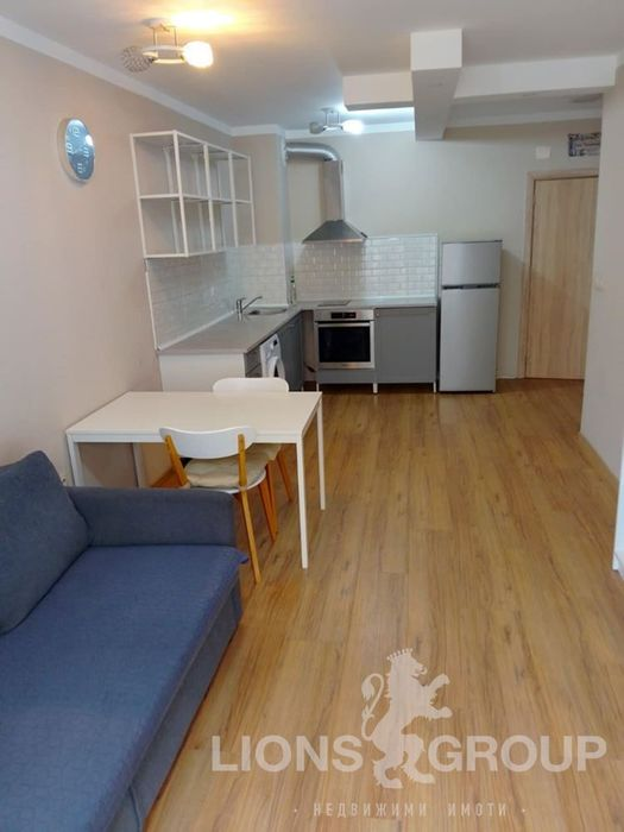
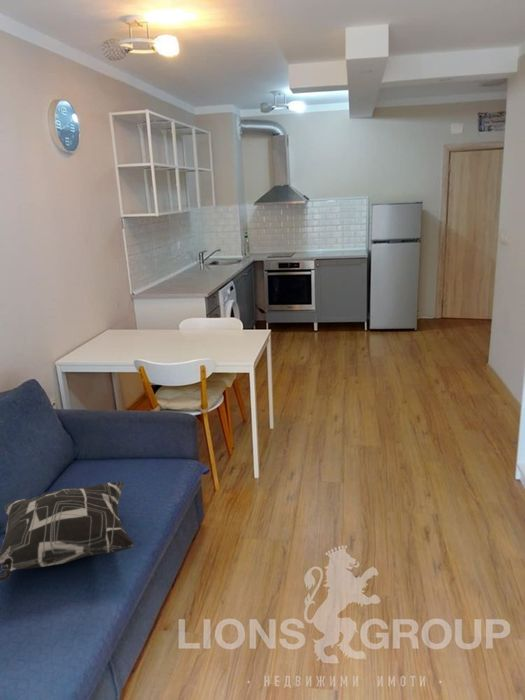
+ decorative pillow (61, 526)
